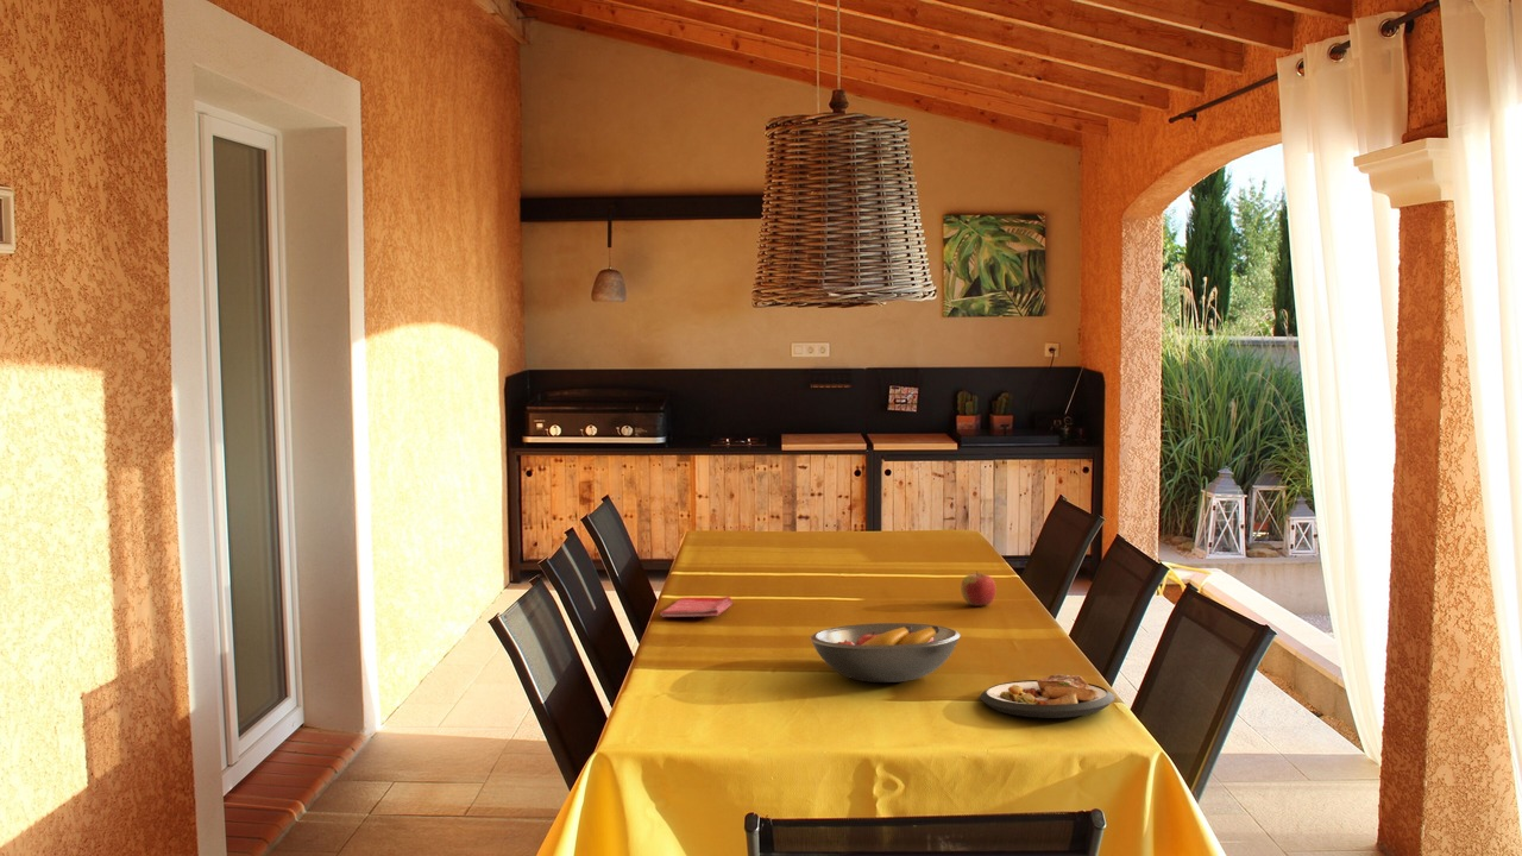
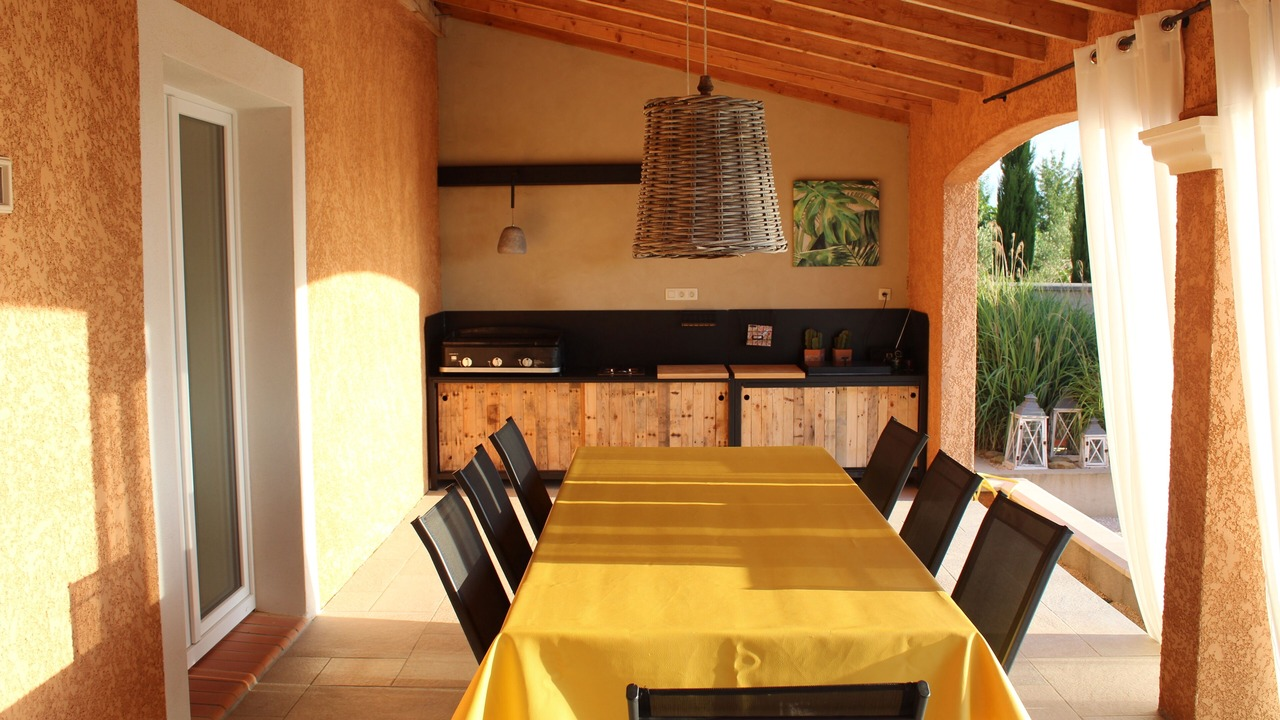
- dish towel (697, 605)
- apple (977, 587)
- plate (1045, 692)
- fruit bowl (885, 649)
